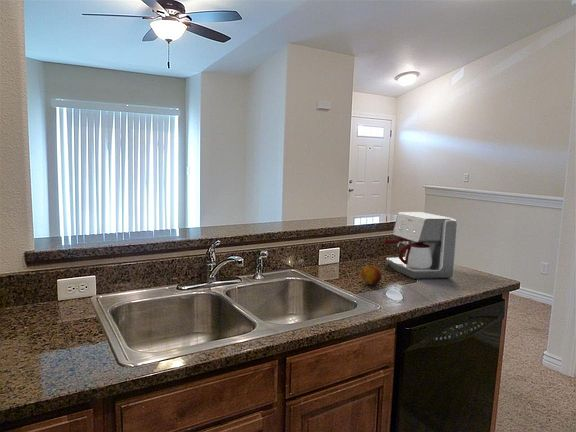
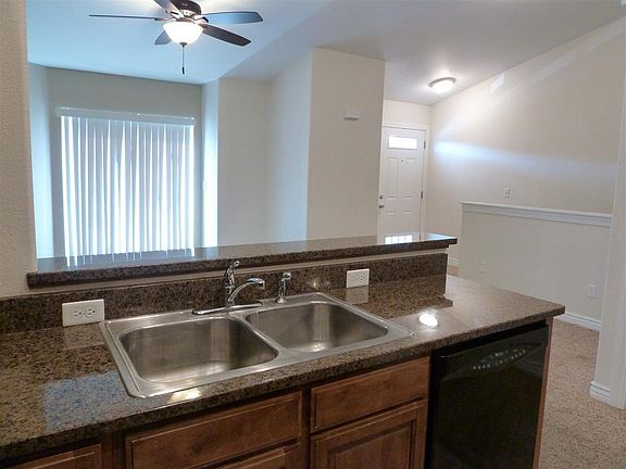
- fruit (371, 274)
- coffee maker (420, 243)
